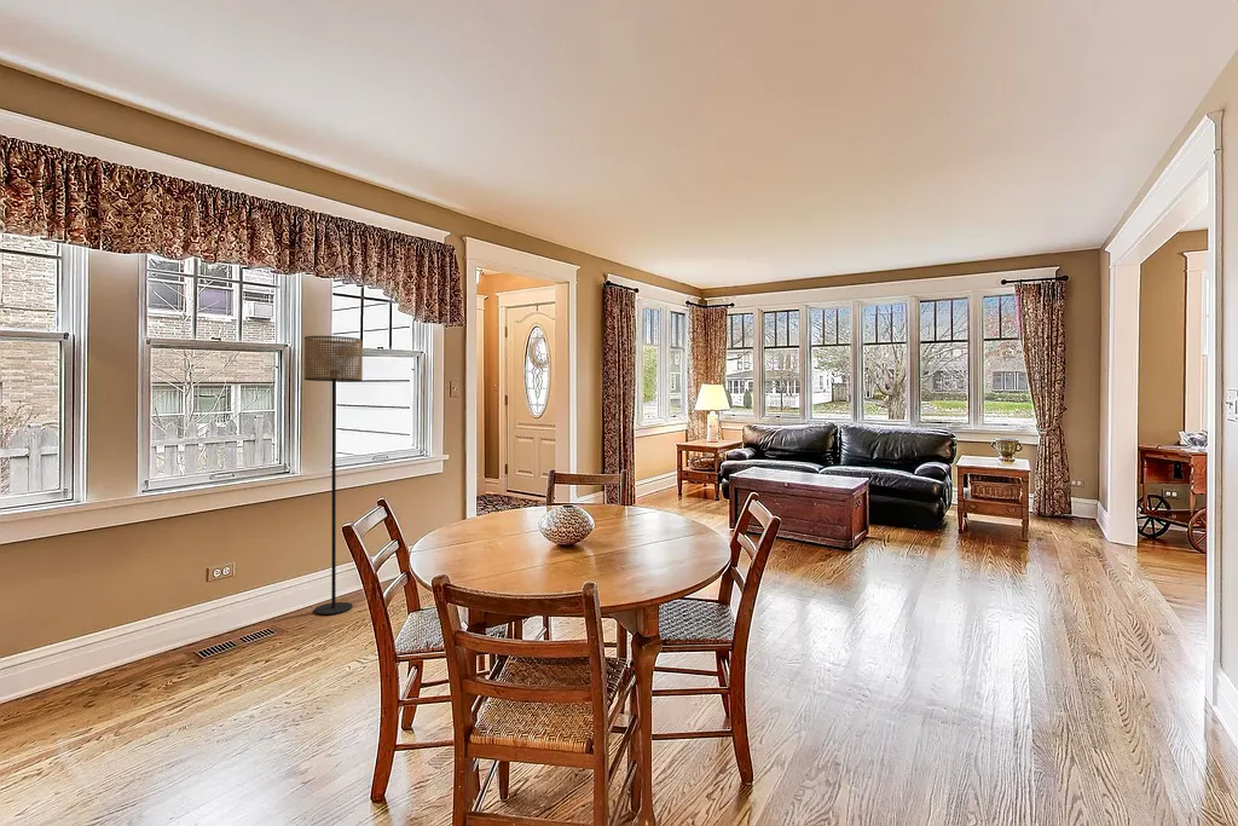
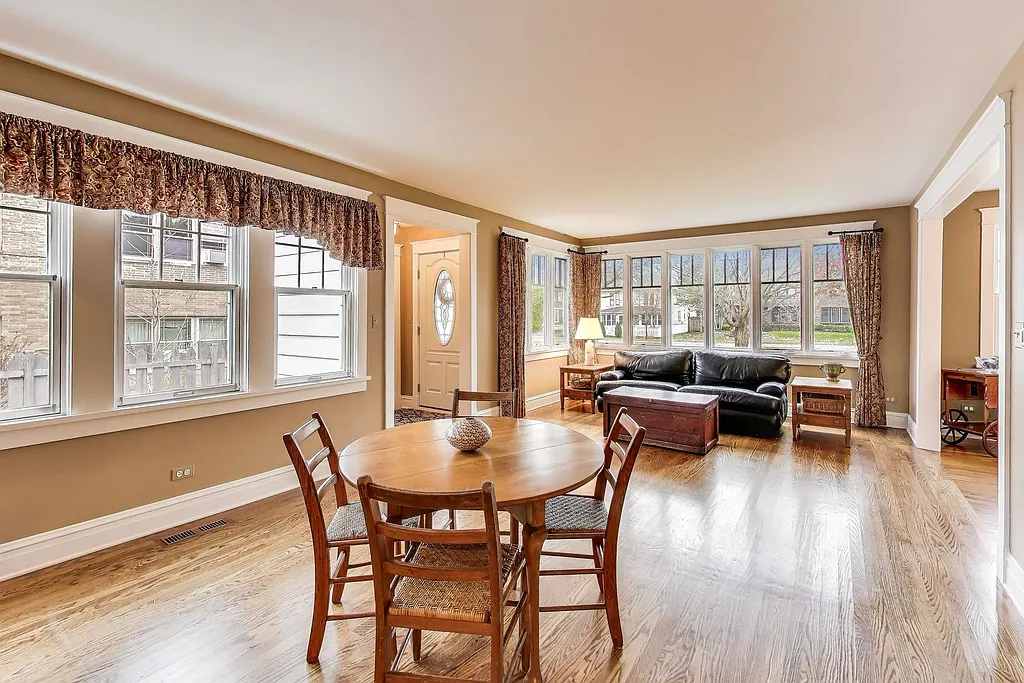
- floor lamp (334, 473)
